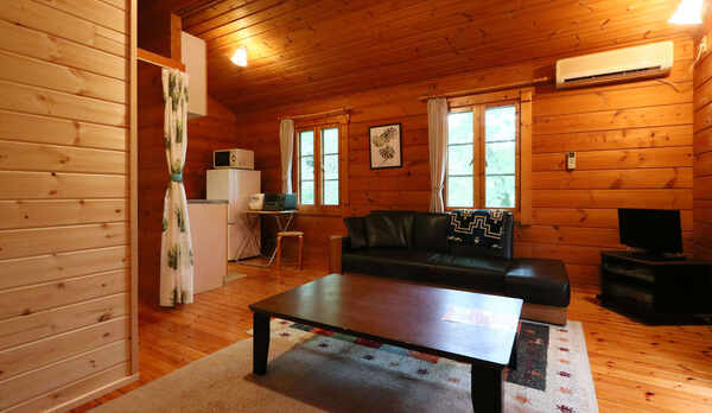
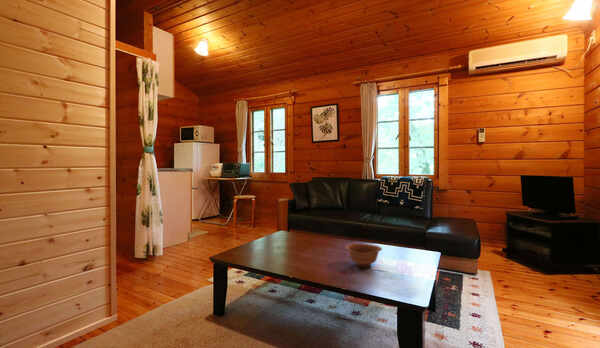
+ bowl (363, 255)
